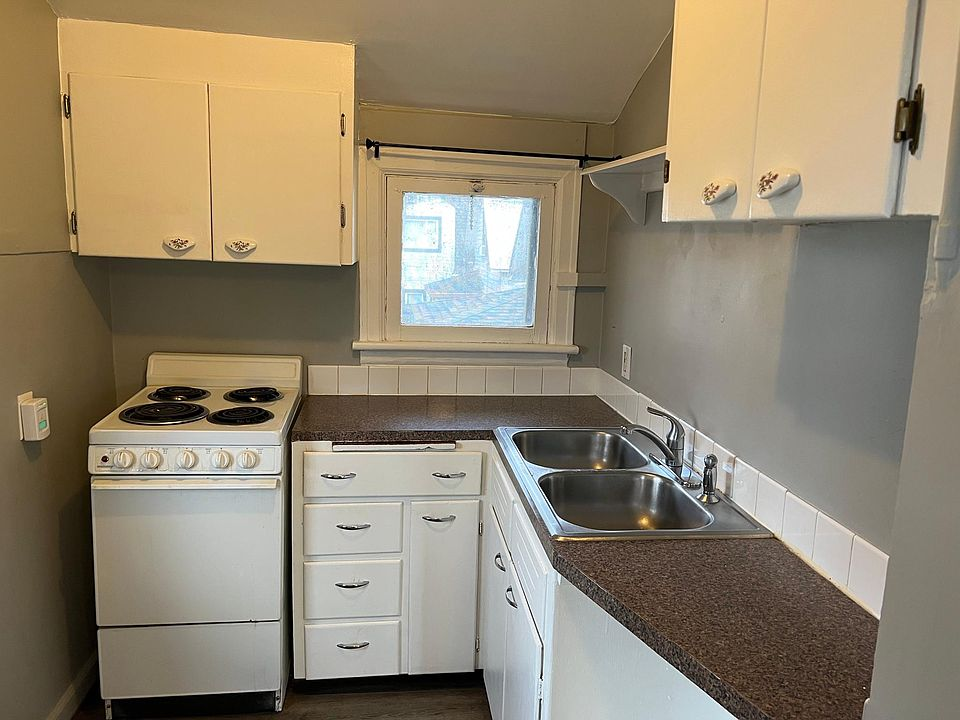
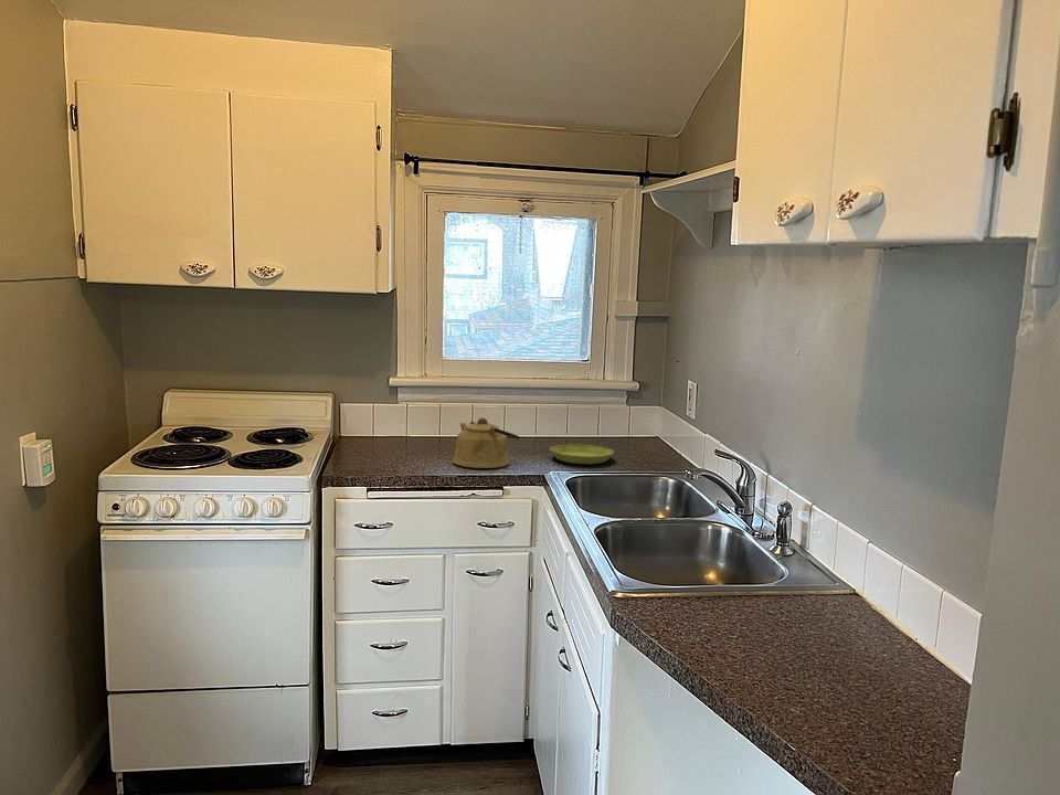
+ saucer (581, 454)
+ kettle (479, 438)
